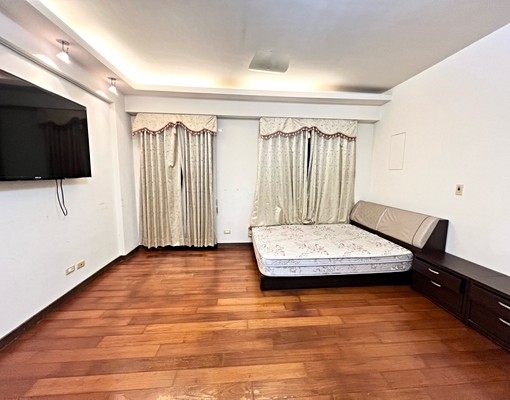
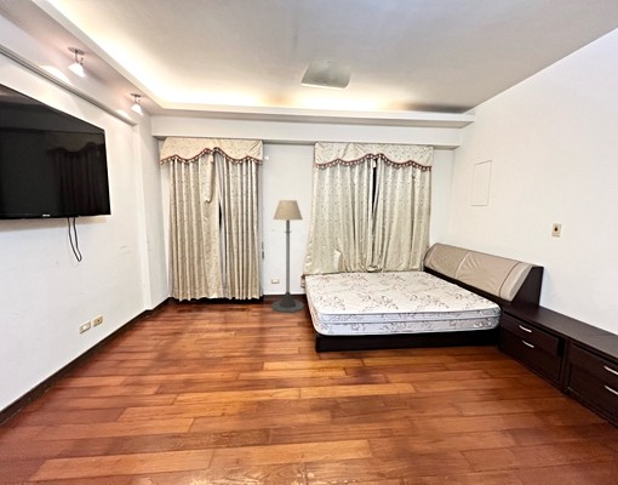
+ floor lamp (287, 255)
